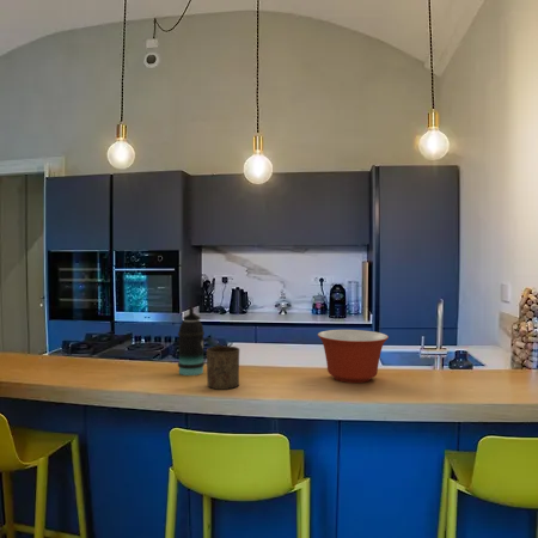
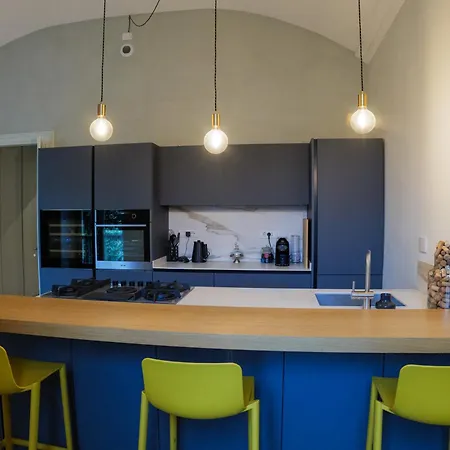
- cup (222, 367)
- mixing bowl (351, 356)
- bottle (191, 338)
